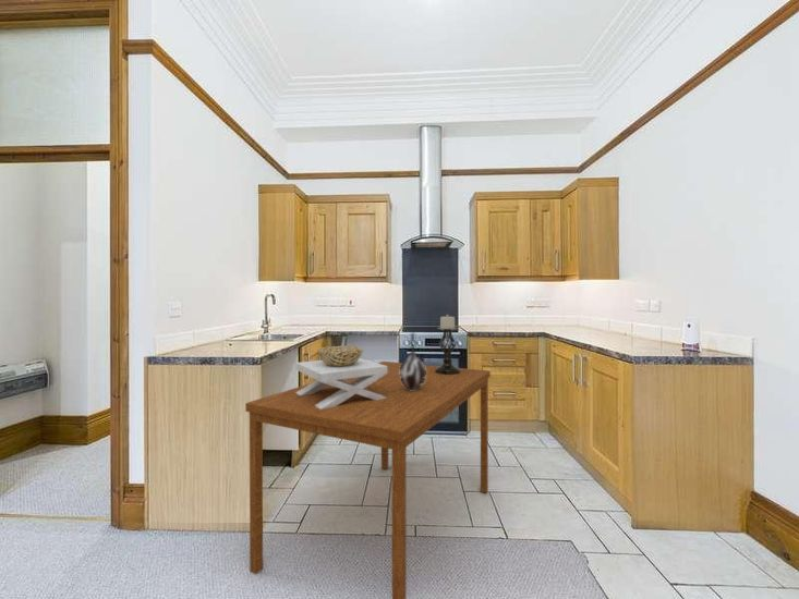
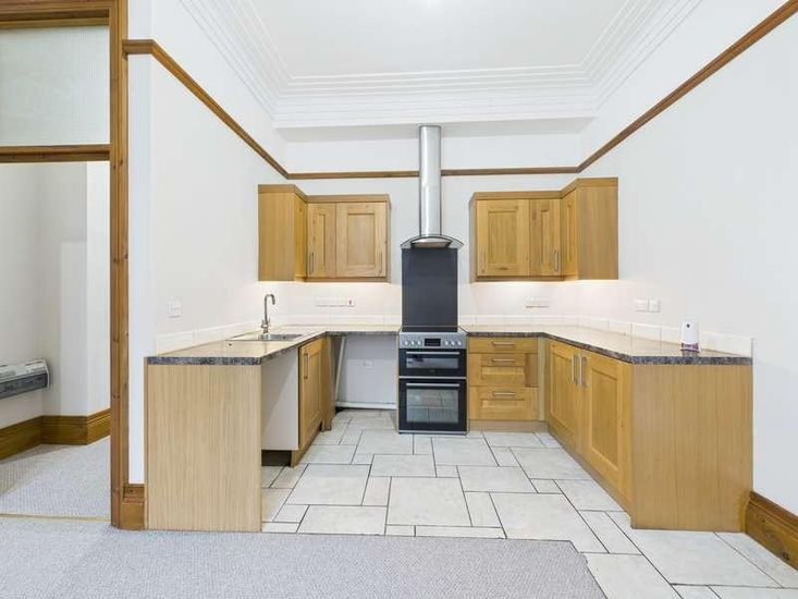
- decorative bowl (340, 371)
- dining table (387, 453)
- vase (412, 360)
- candle holder (447, 343)
